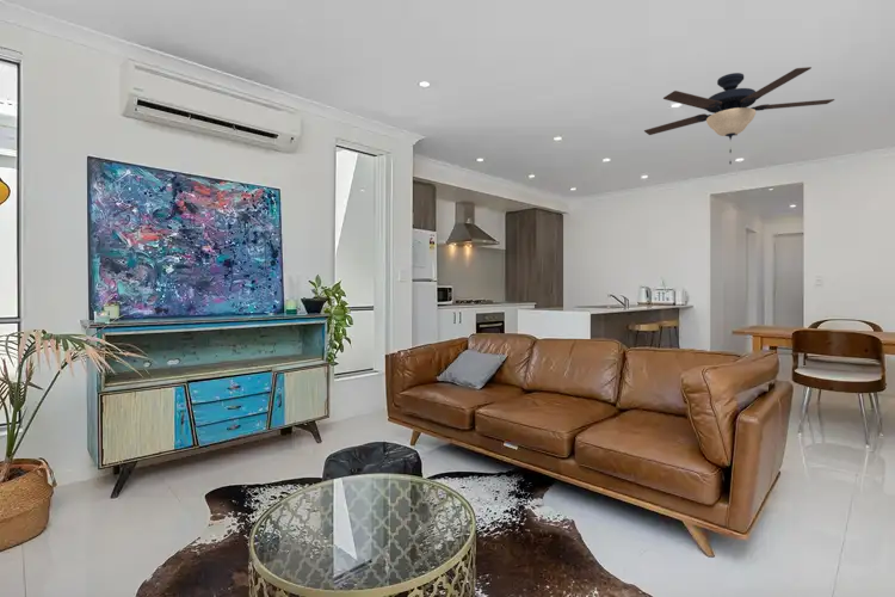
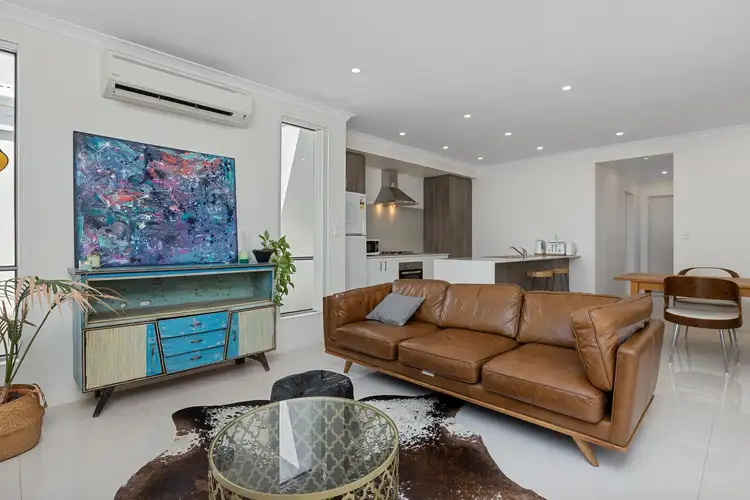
- ceiling fan (730, 122)
